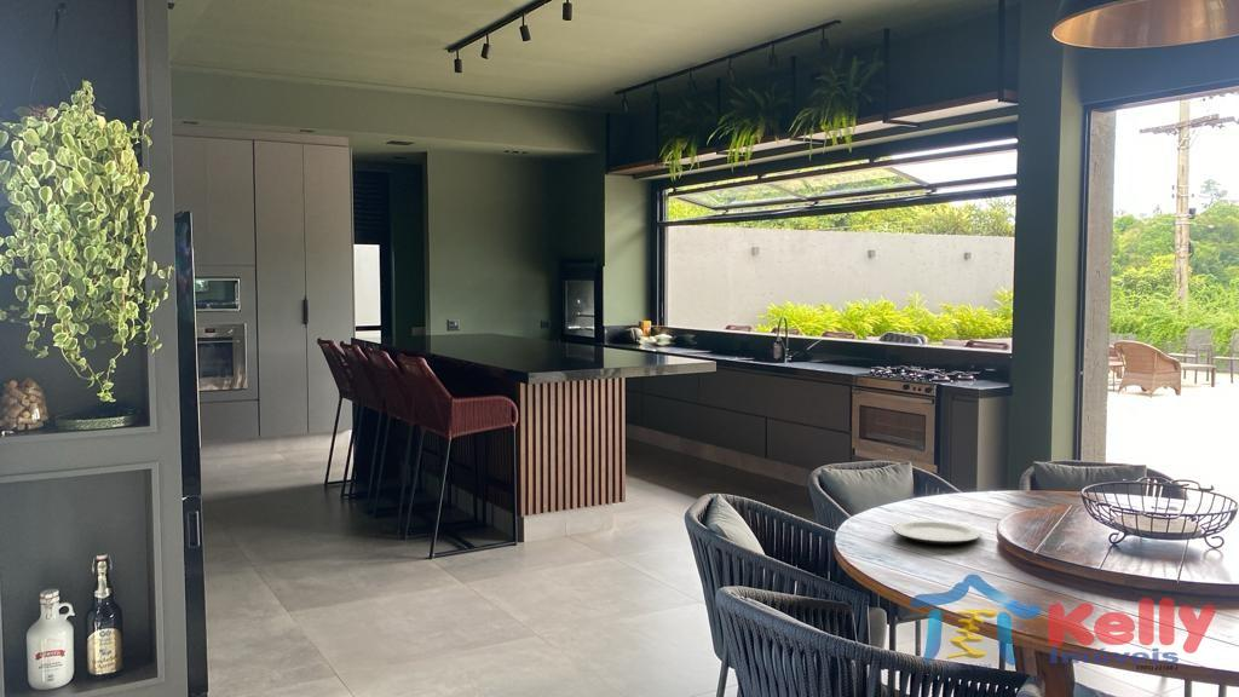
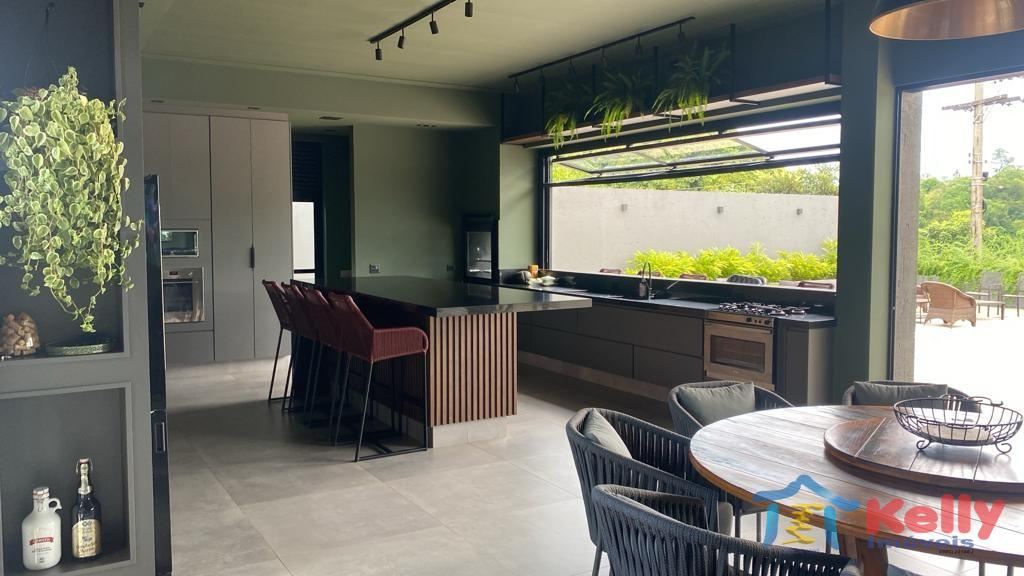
- plate (935, 532)
